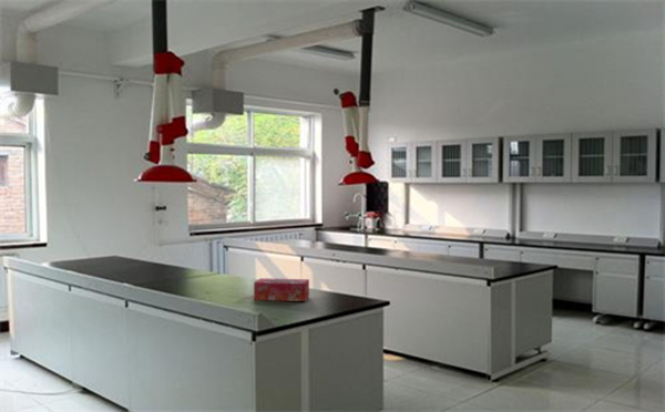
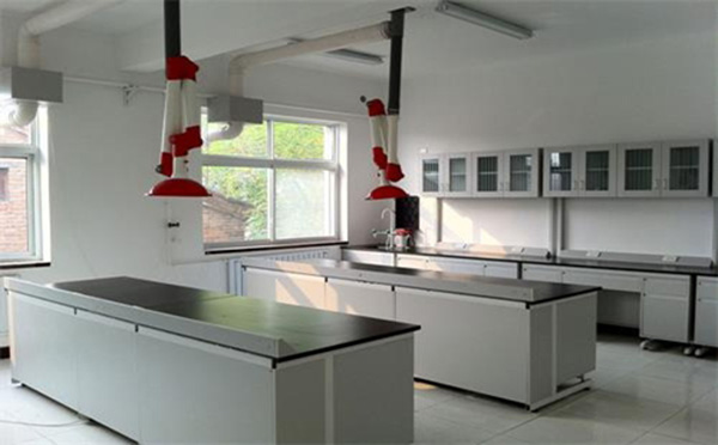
- tissue box (282, 289)
